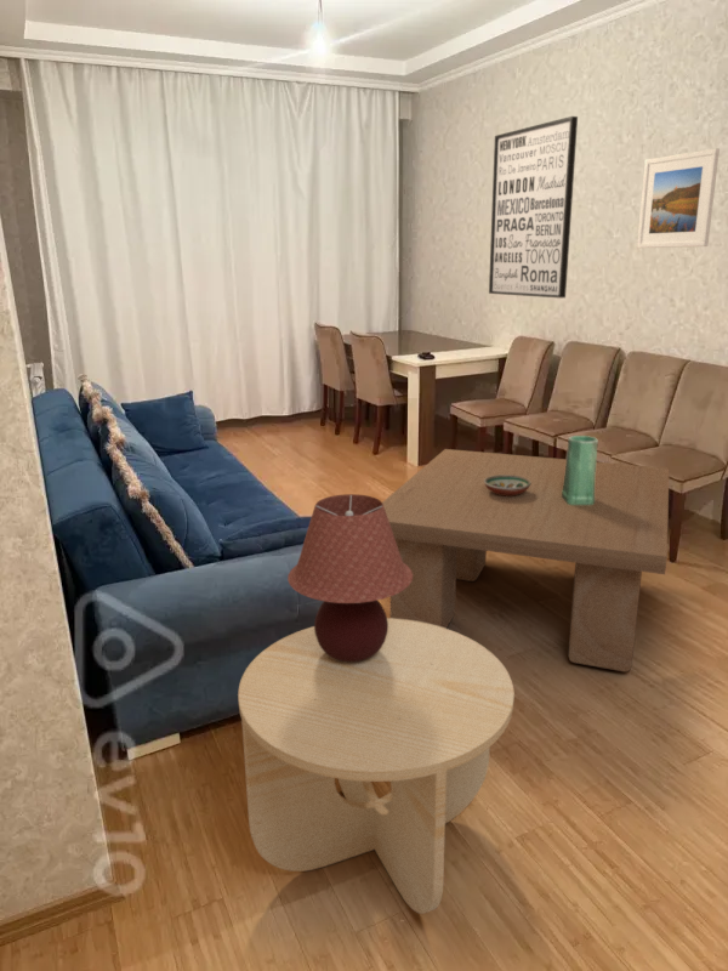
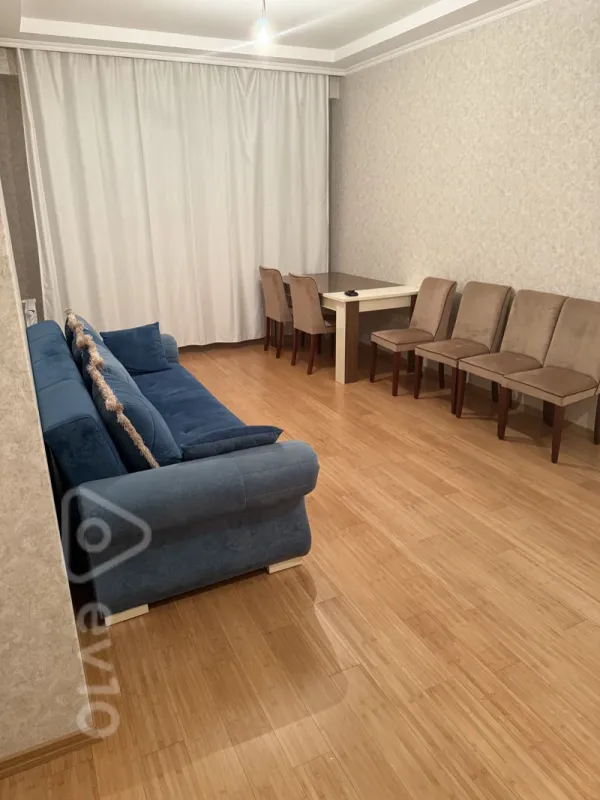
- side table (376, 766)
- coffee table (528, 546)
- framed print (675, 201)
- table lamp (349, 579)
- vase (580, 469)
- decorative bowl (506, 486)
- wall art (528, 214)
